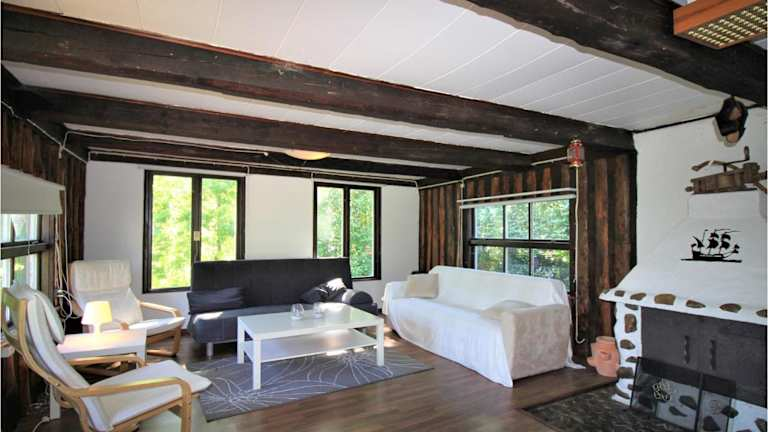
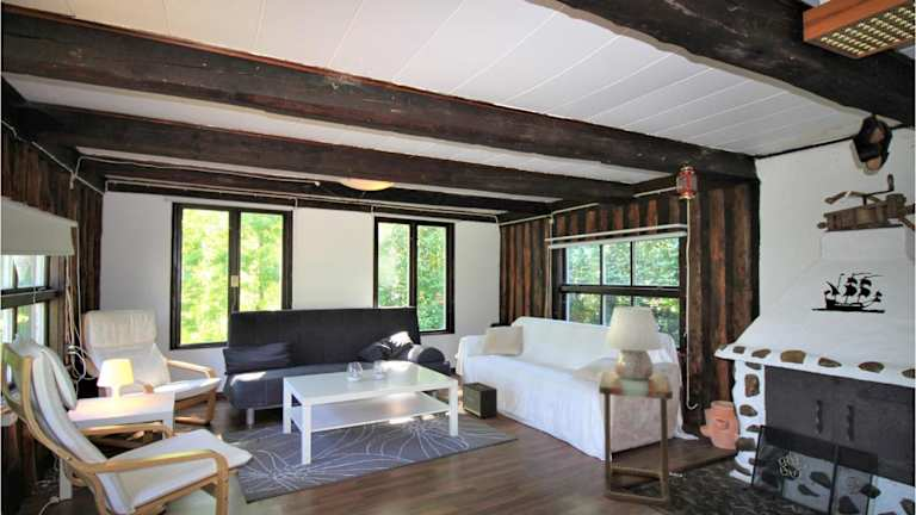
+ speaker (479, 399)
+ side table (609, 432)
+ table lamp (632, 342)
